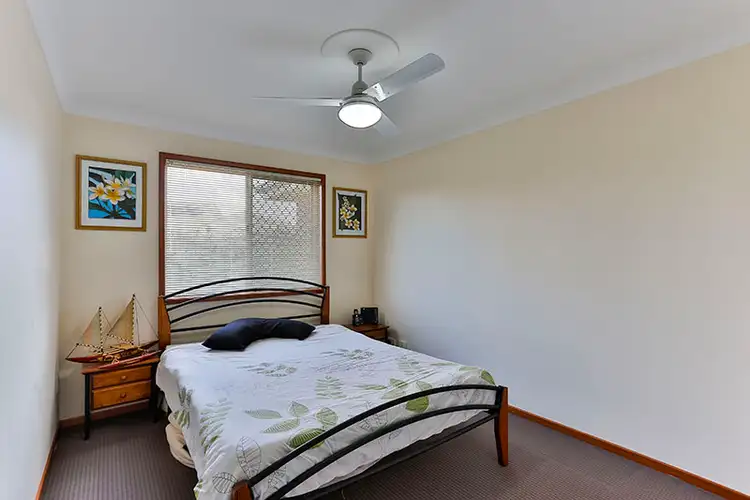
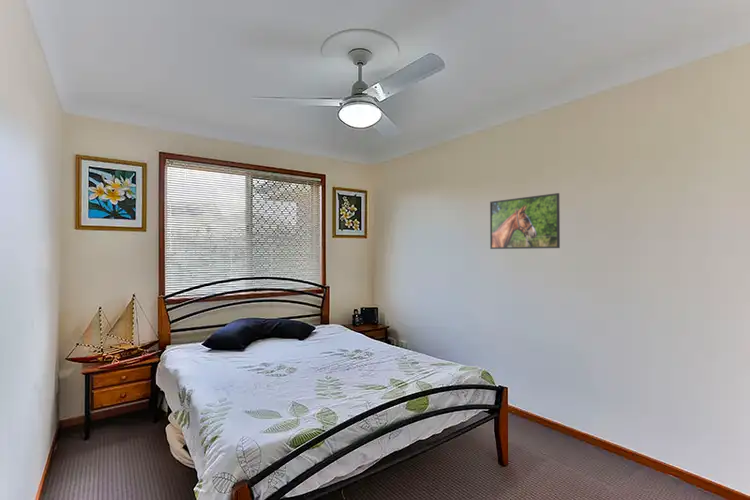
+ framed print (522, 223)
